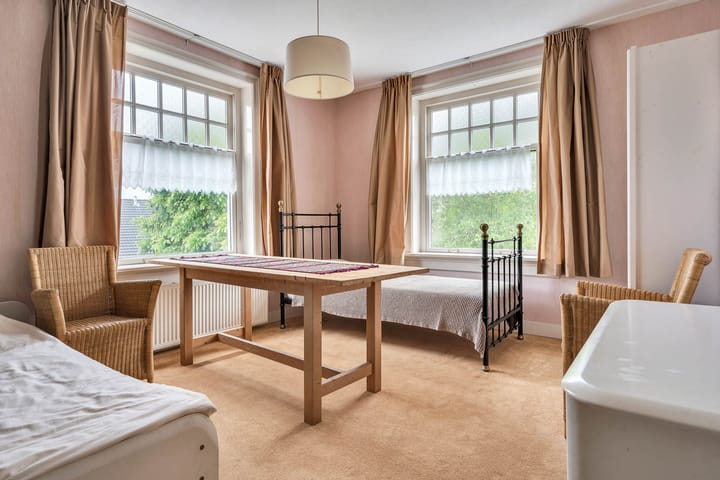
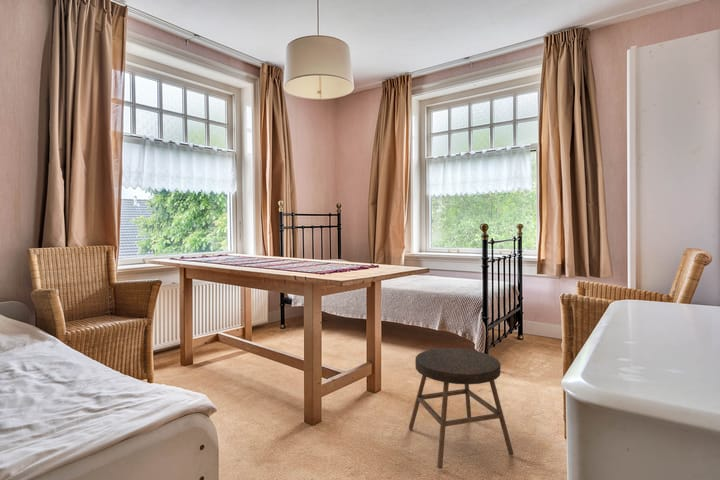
+ stool (457, 394)
